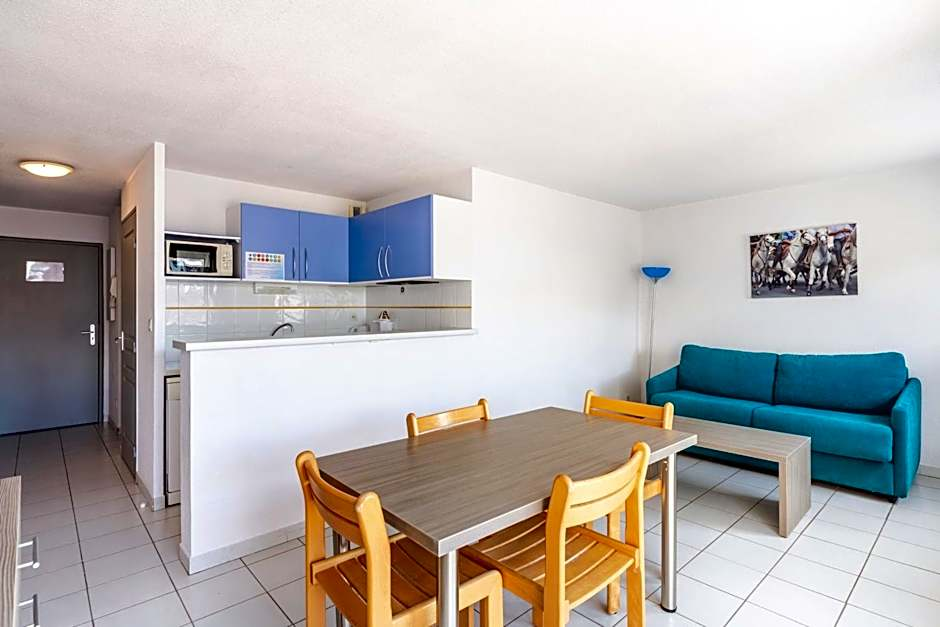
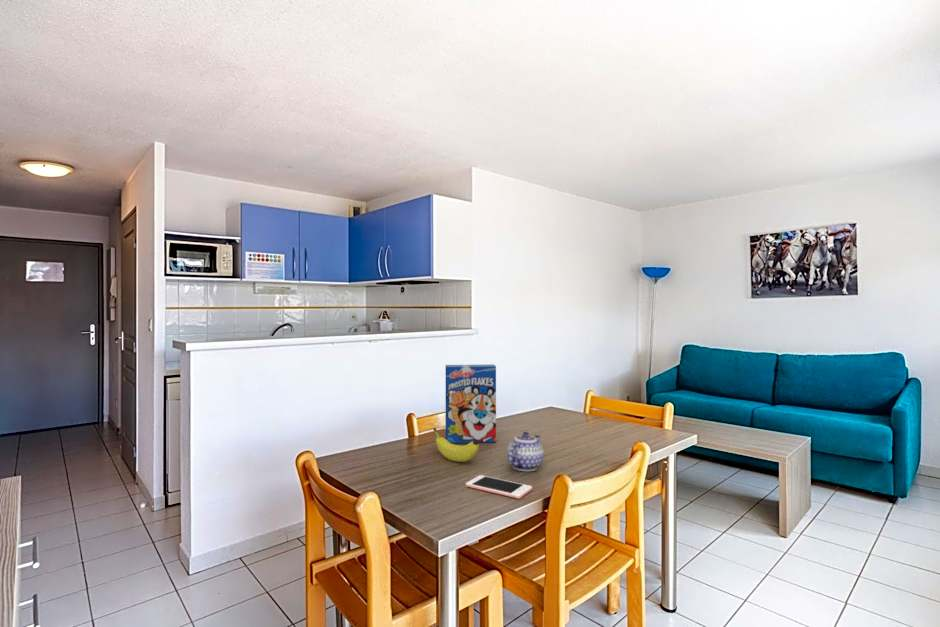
+ cell phone (498, 486)
+ cereal box (470, 403)
+ teapot (525, 449)
+ fruit (456, 446)
